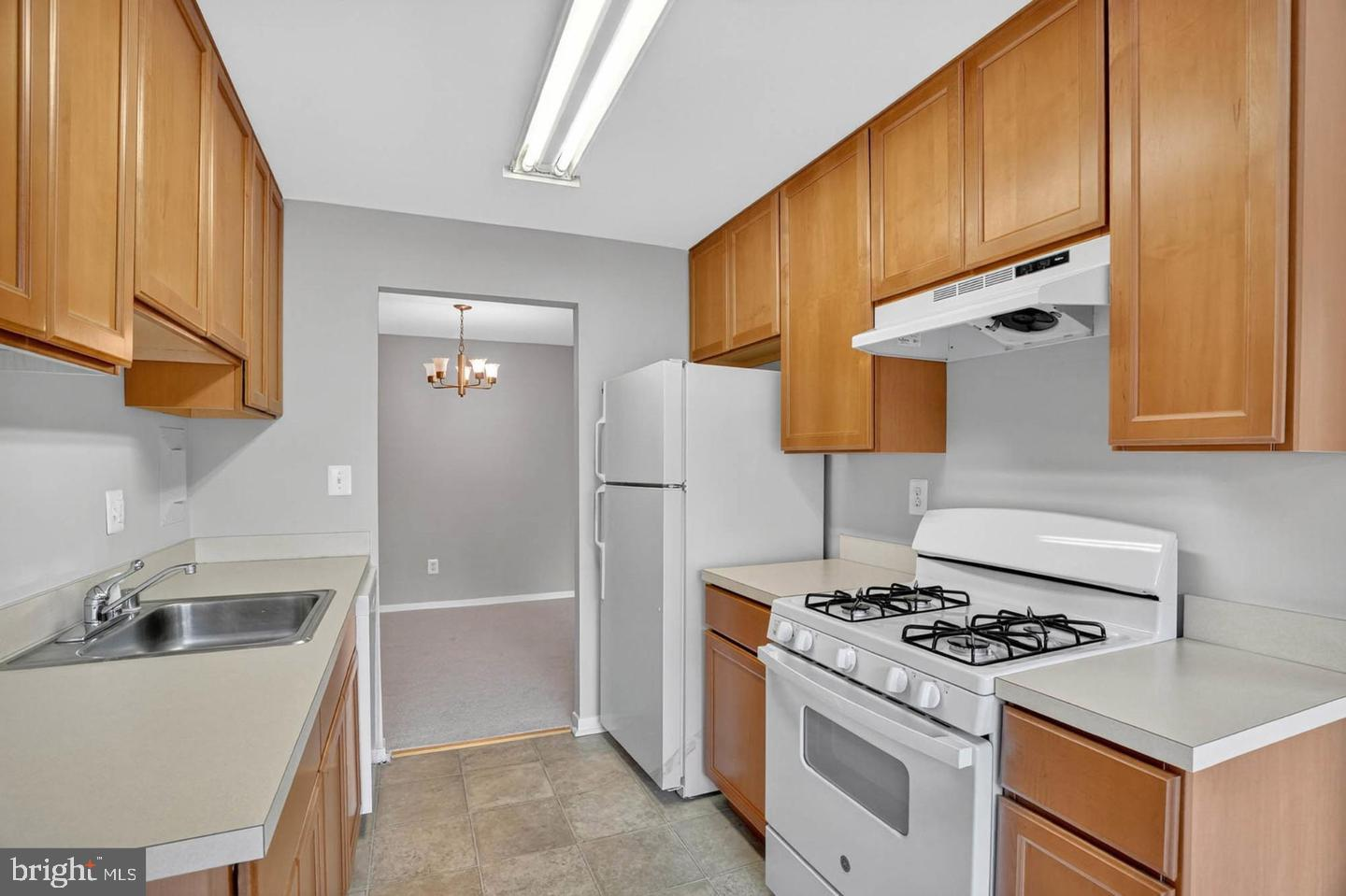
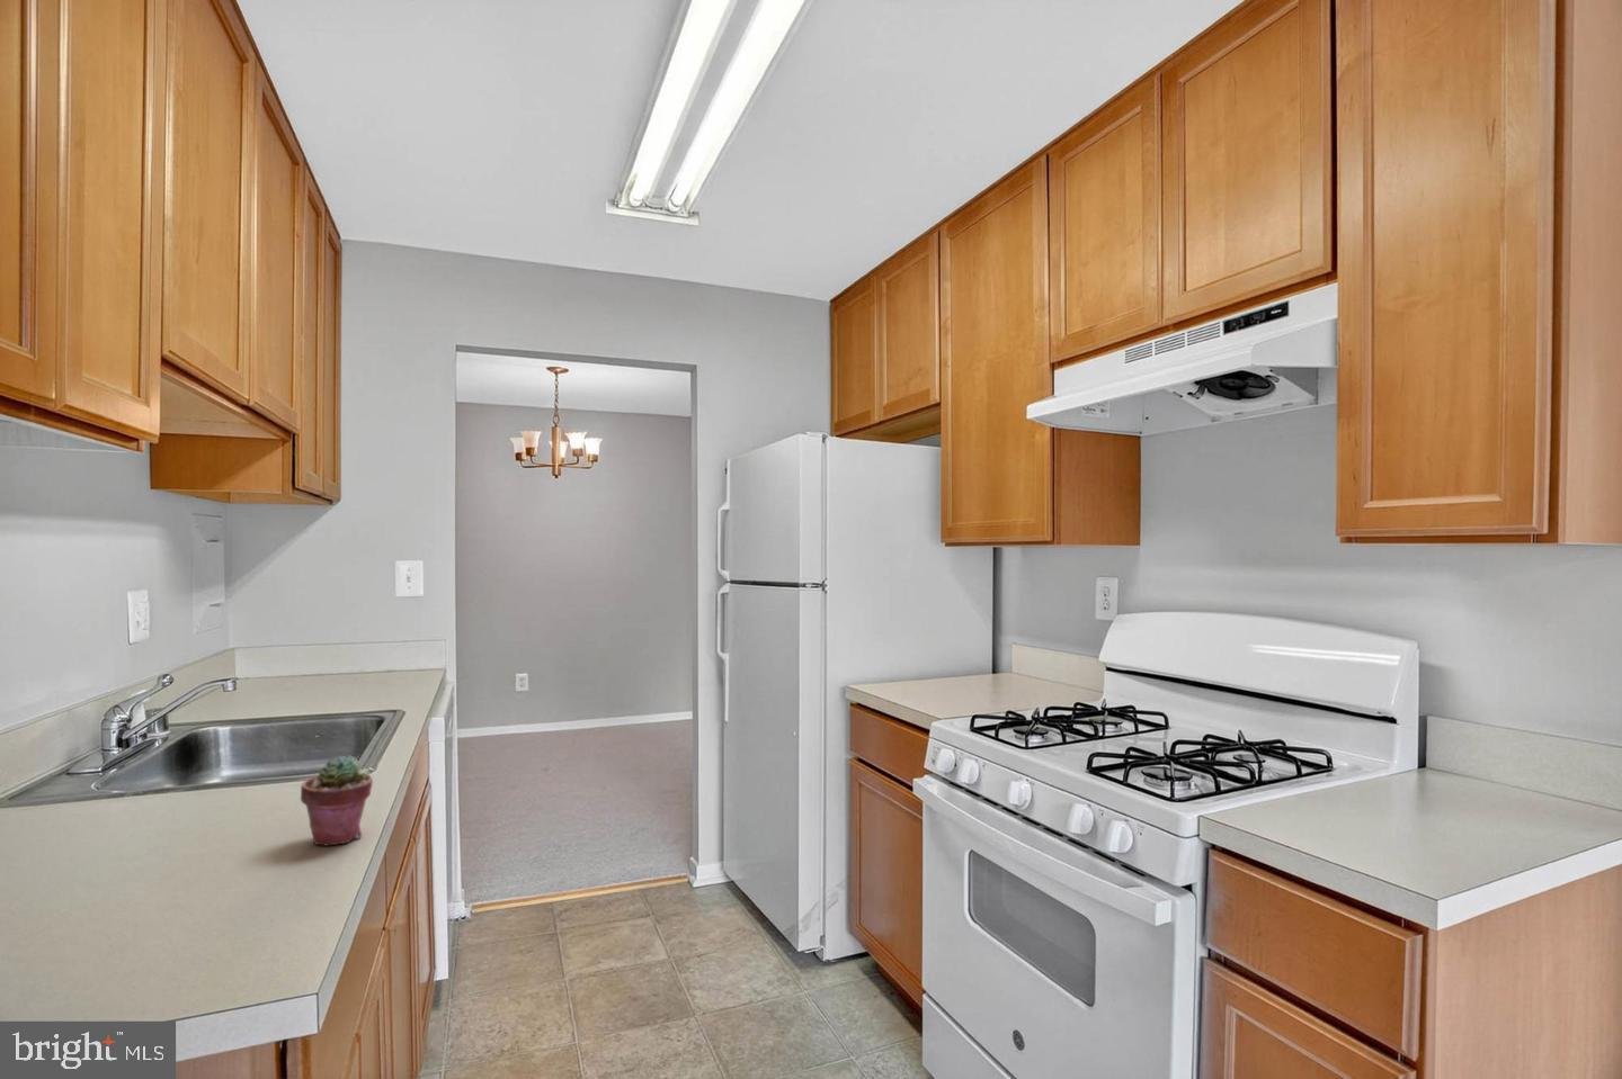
+ potted succulent (336, 796)
